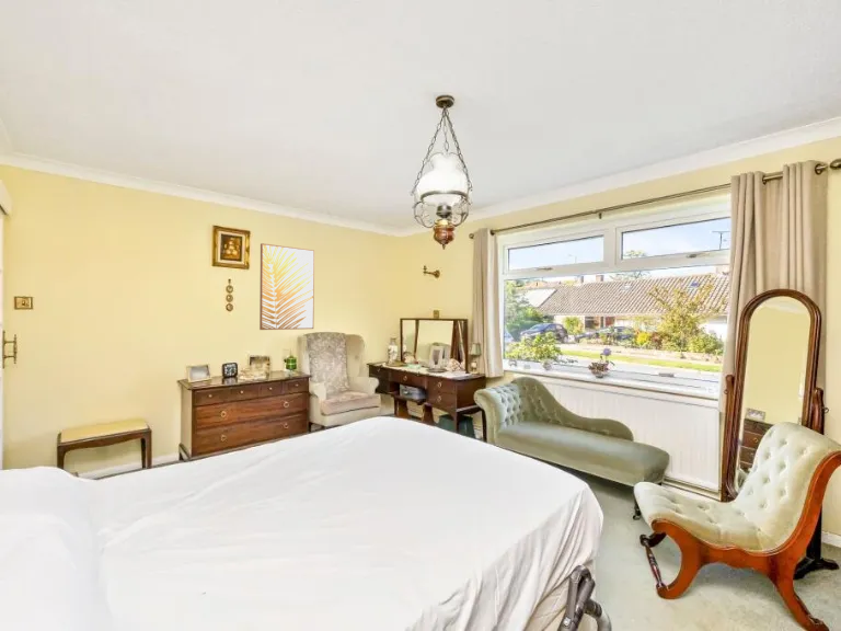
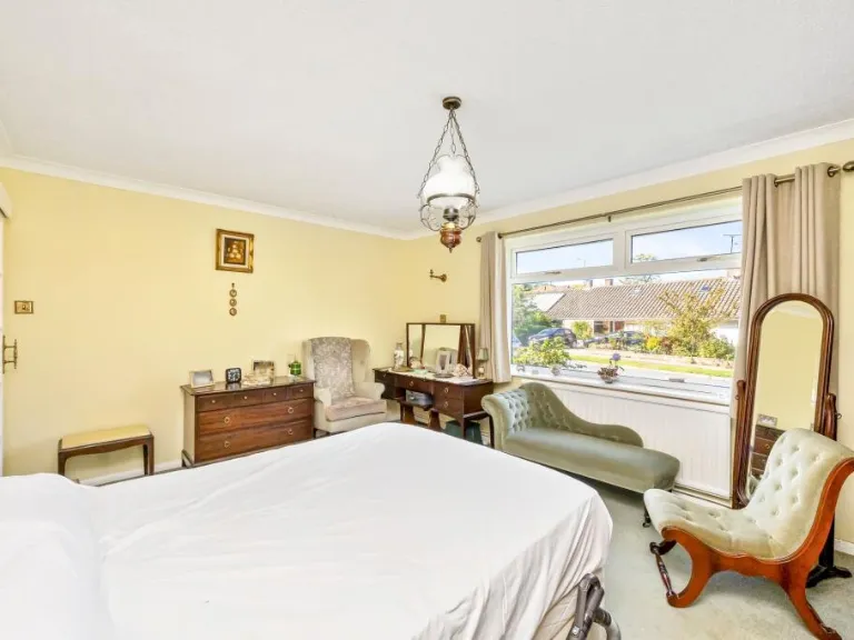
- wall art (288, 288)
